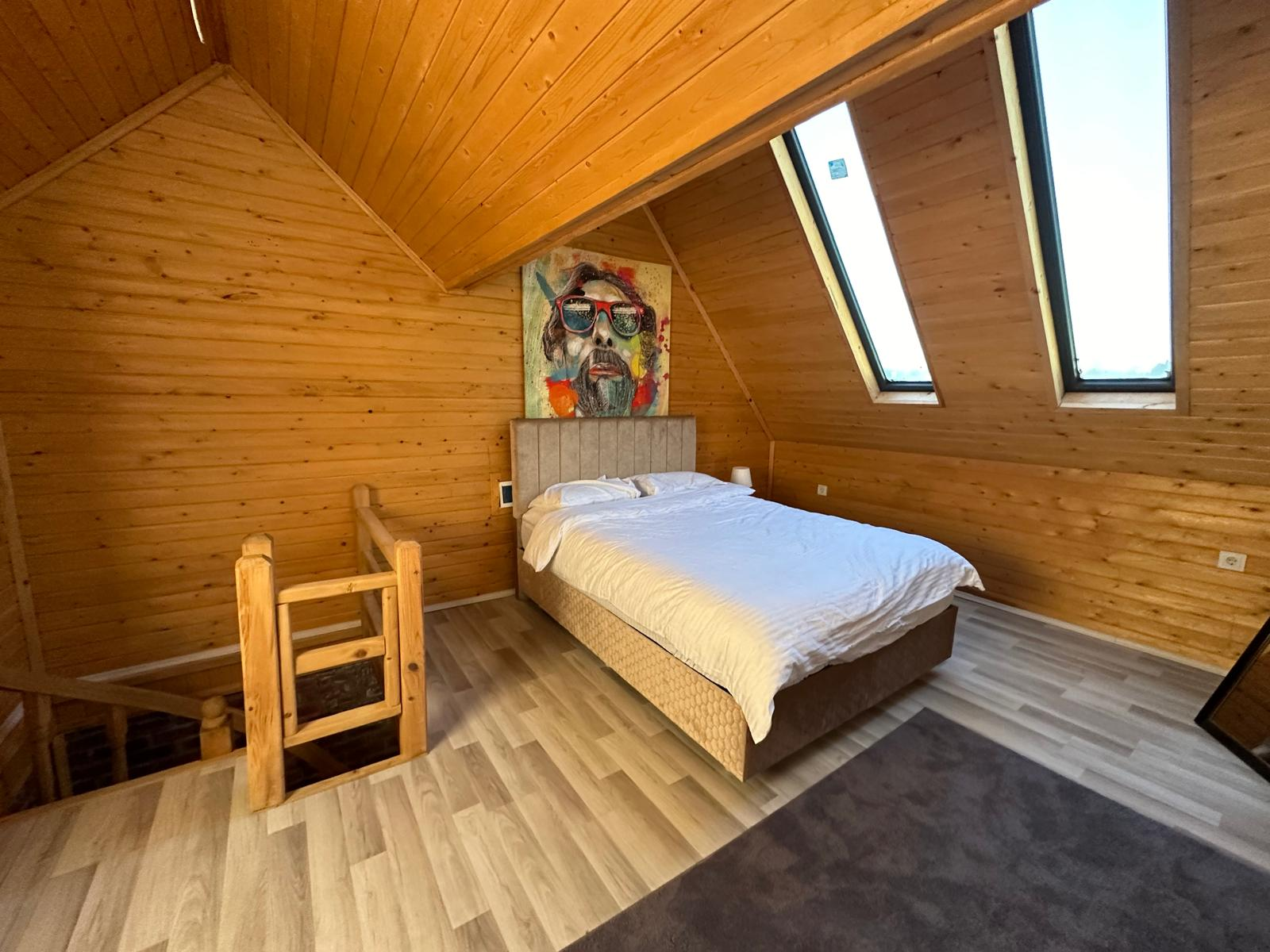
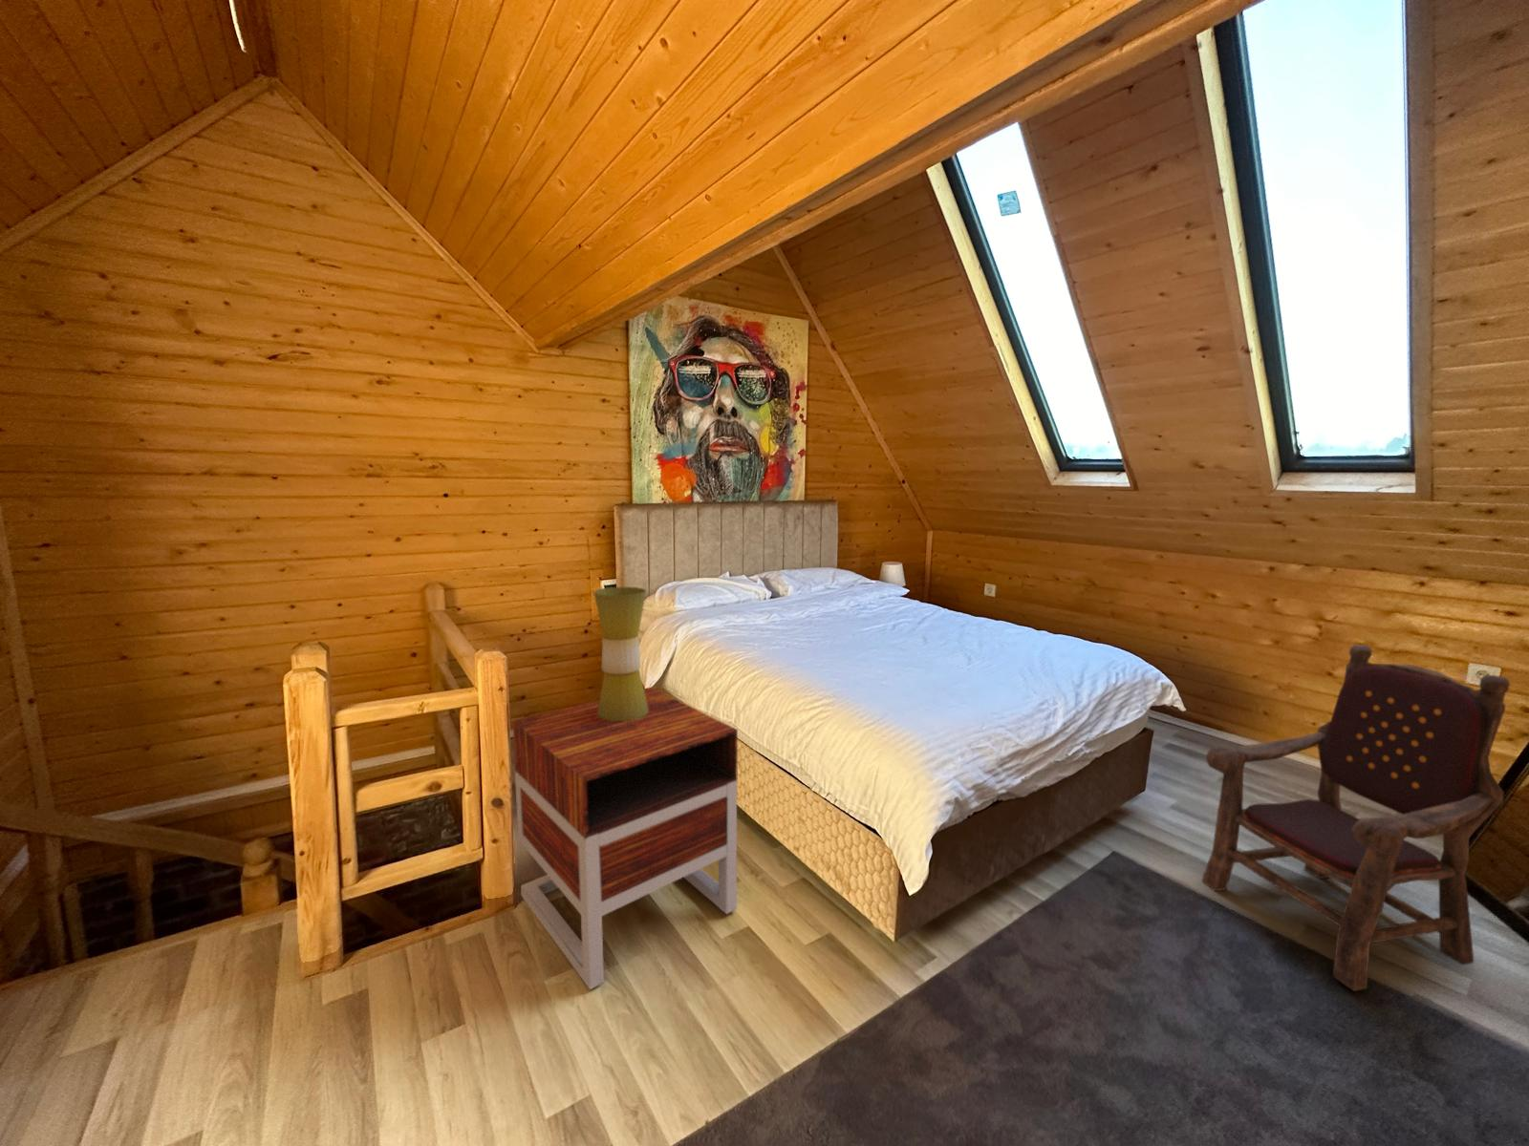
+ armchair (1350, 790)
+ table lamp (621, 651)
+ nightstand (624, 814)
